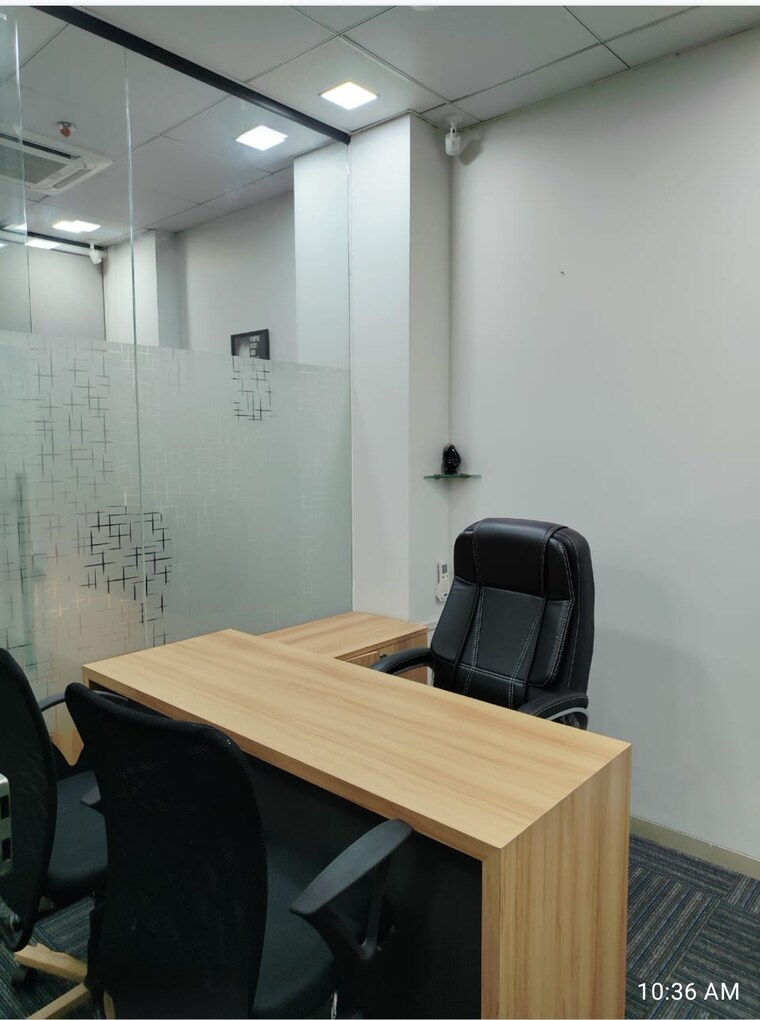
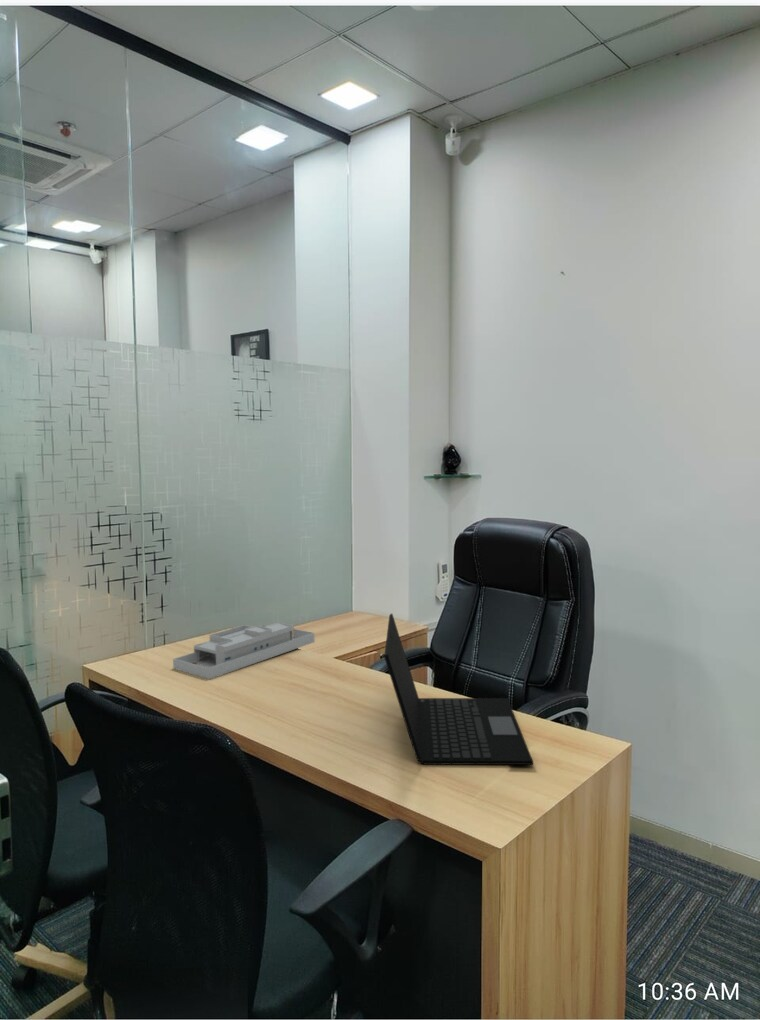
+ laptop (453, 698)
+ desk organizer (248, 642)
